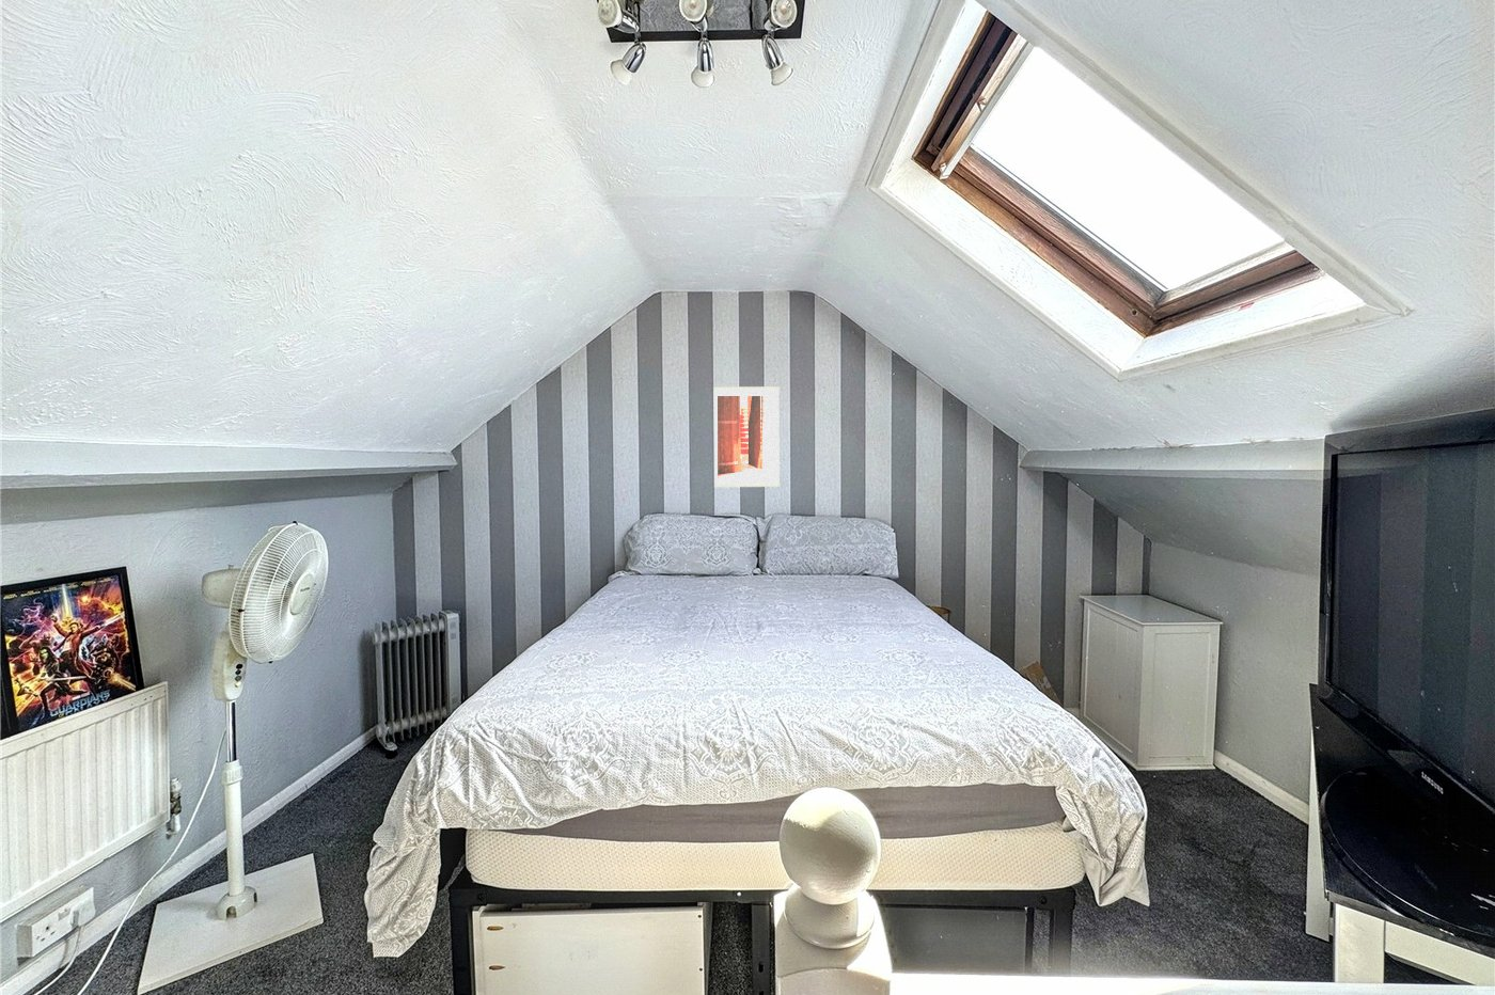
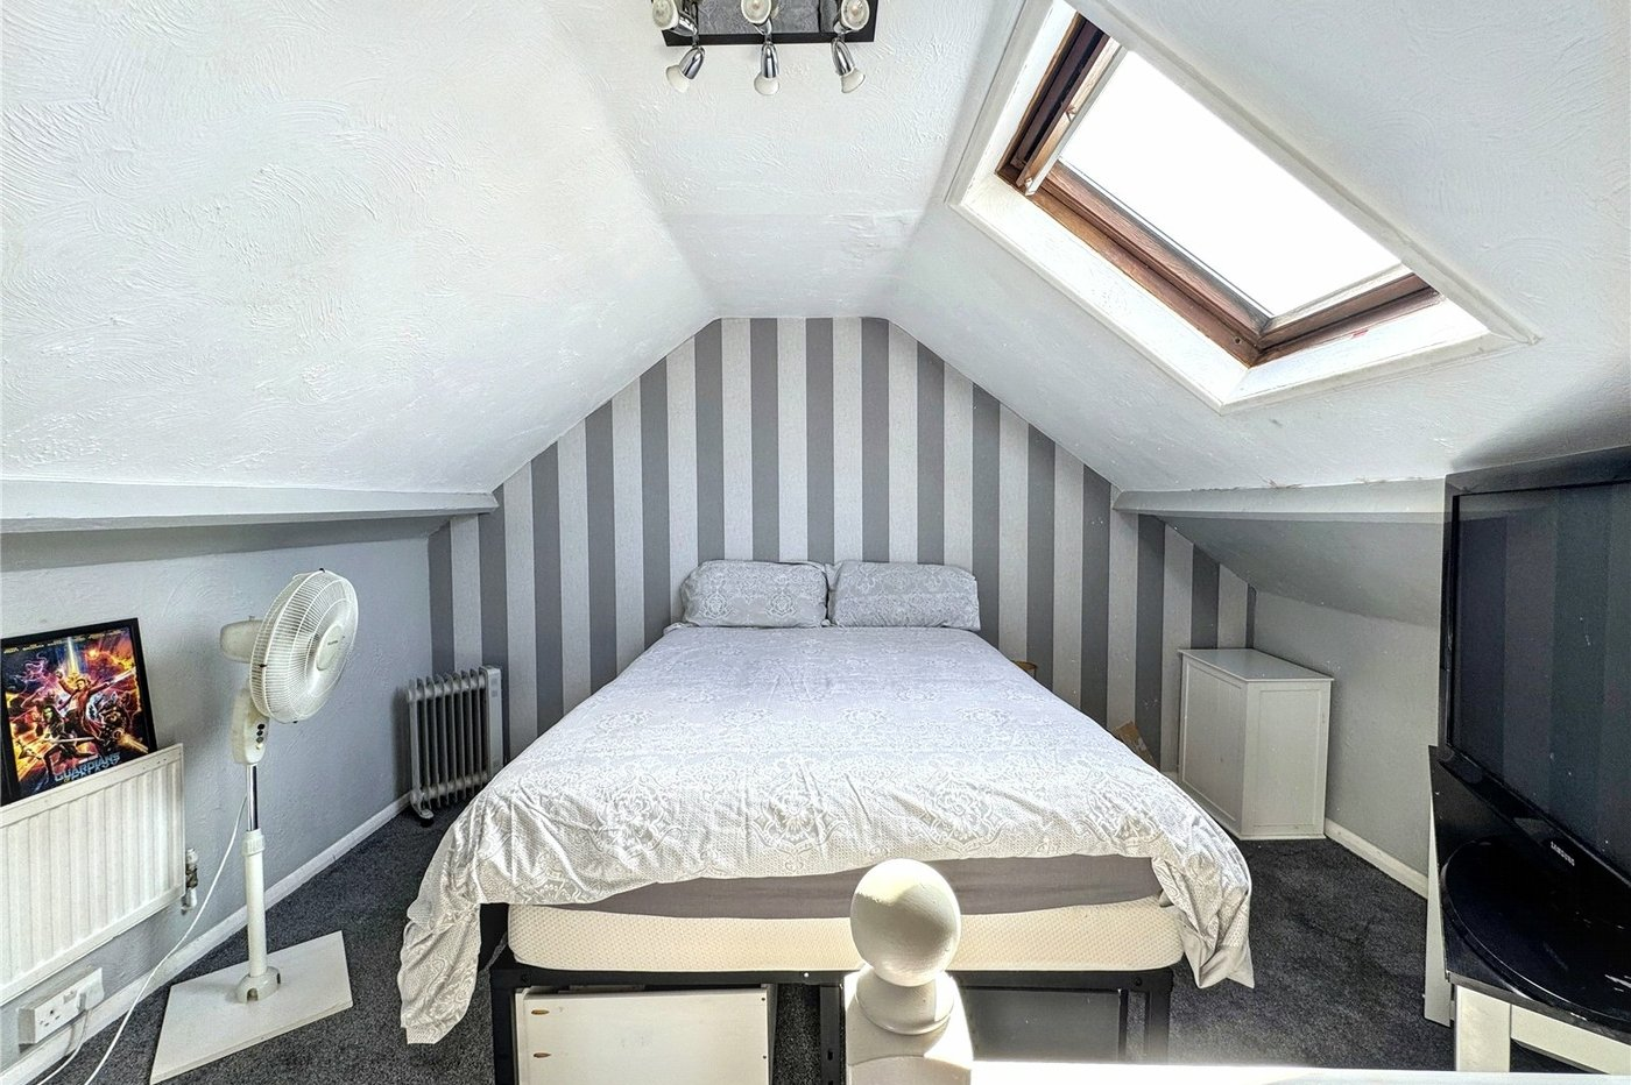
- wall art (746, 436)
